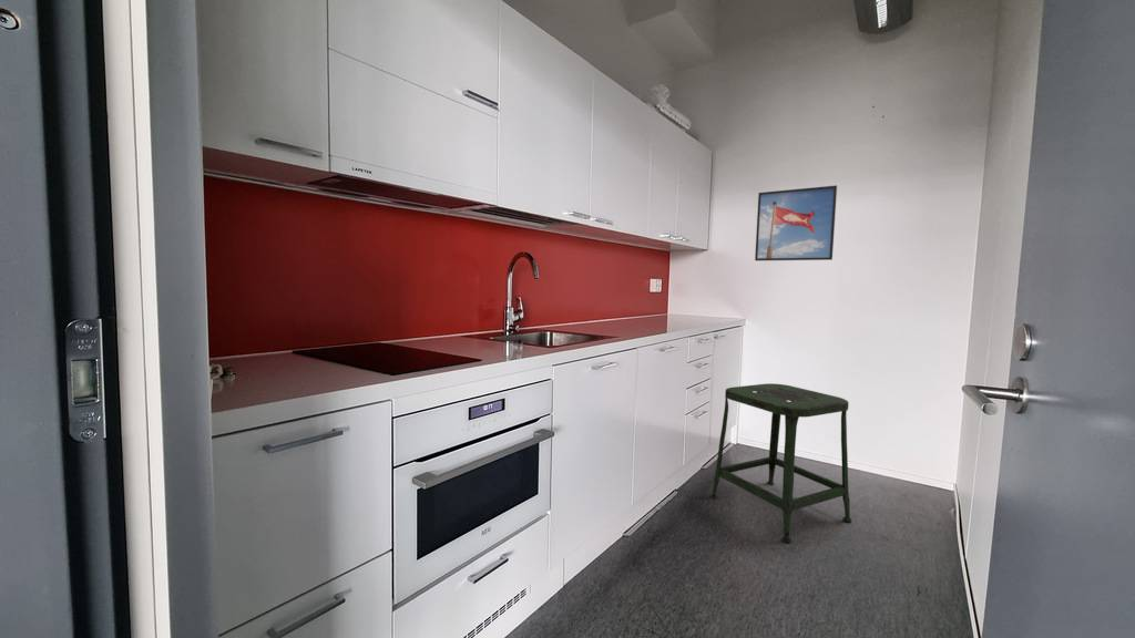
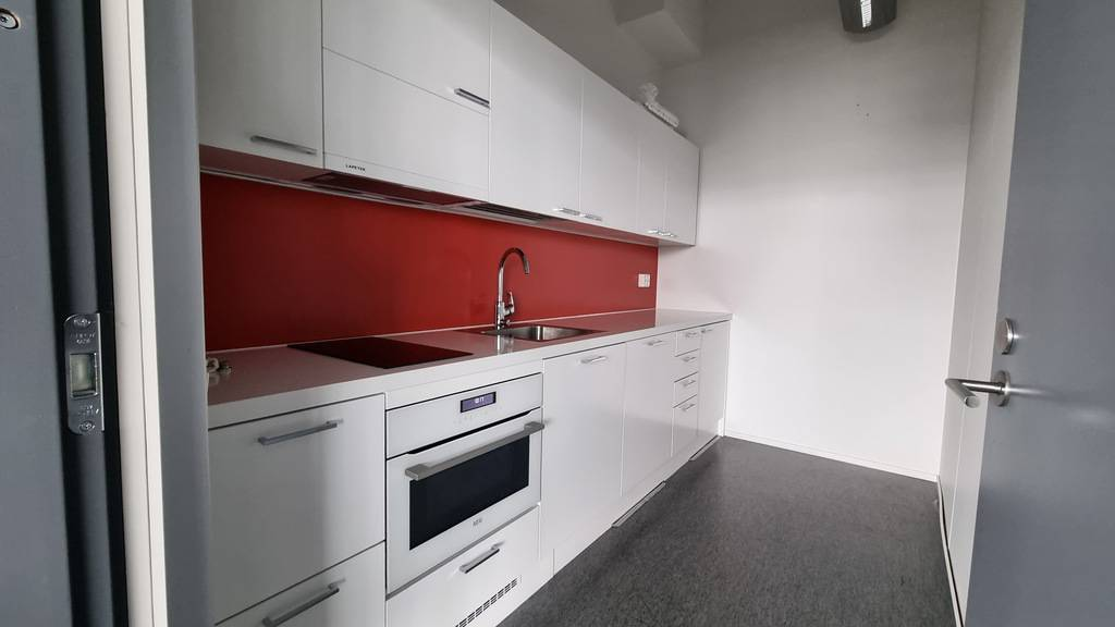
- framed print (794, 225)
- stool (784, 453)
